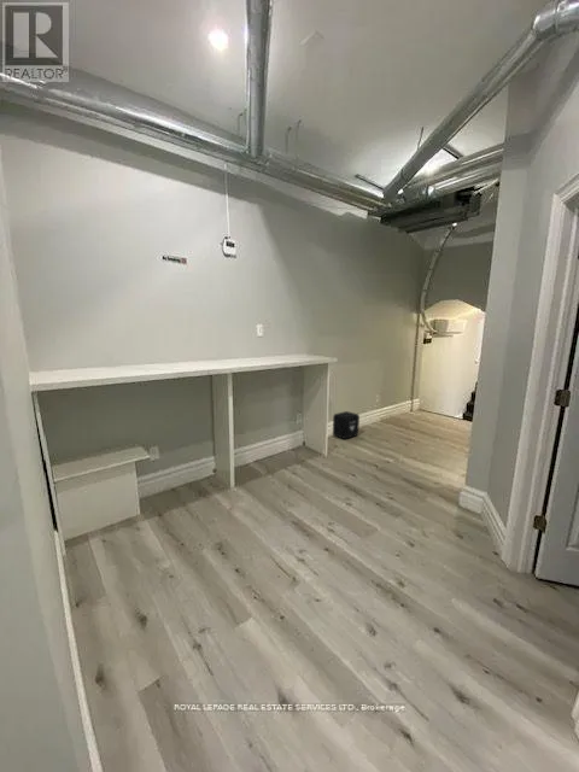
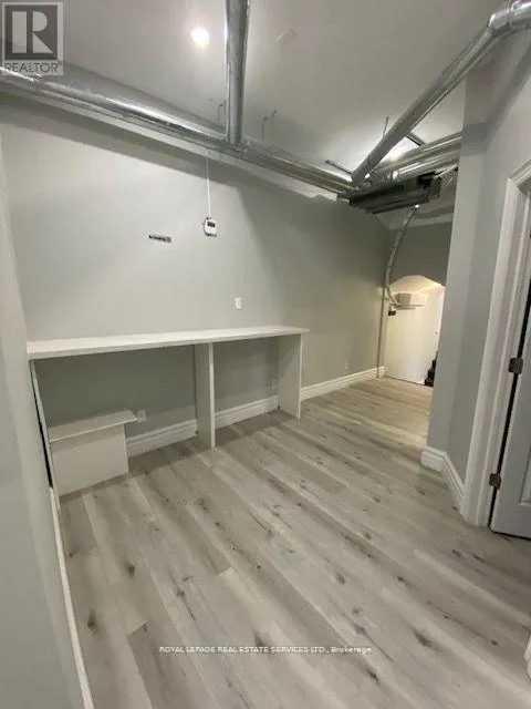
- air purifier (346, 425)
